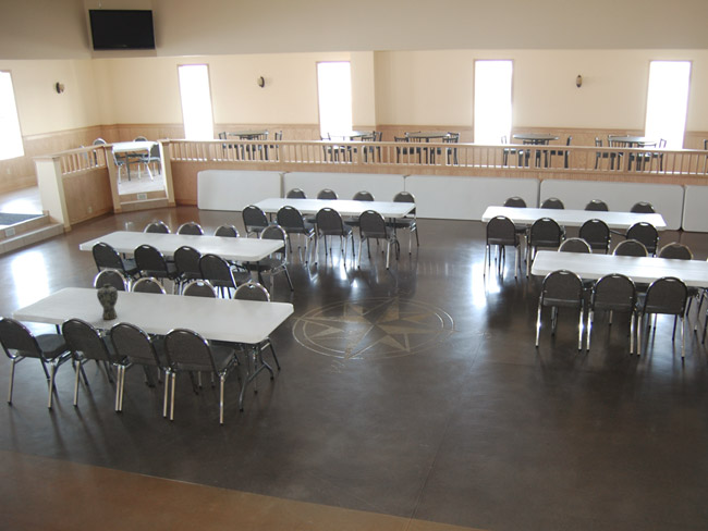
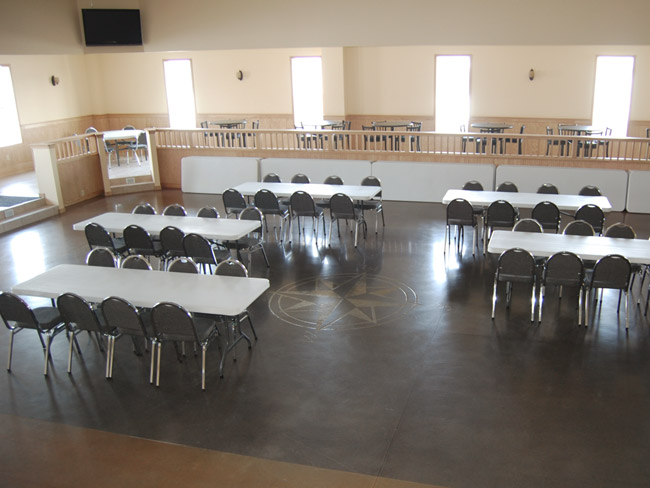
- vase (108, 300)
